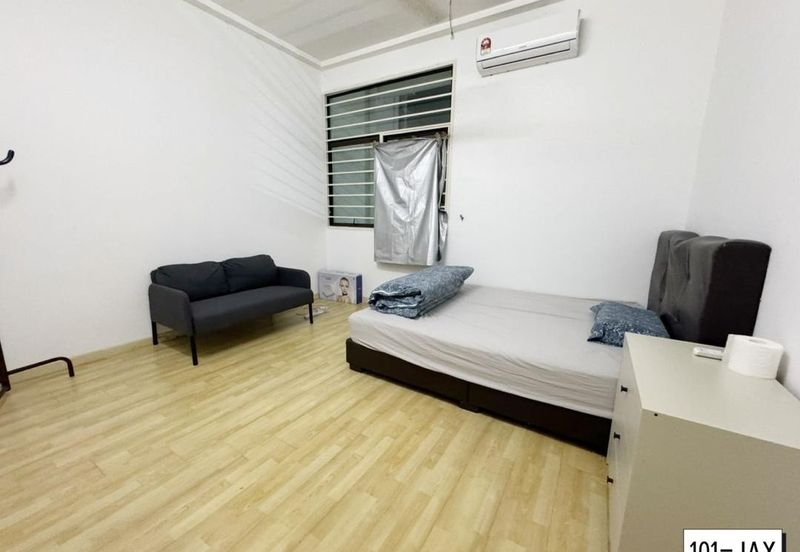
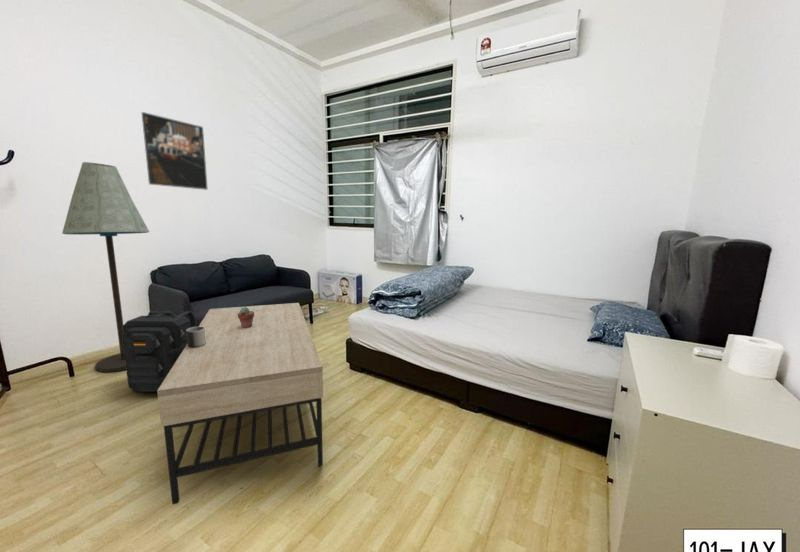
+ backpack (163, 347)
+ potted succulent (246, 316)
+ floor lamp (112, 267)
+ mug (197, 335)
+ coffee table (255, 371)
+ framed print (177, 154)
